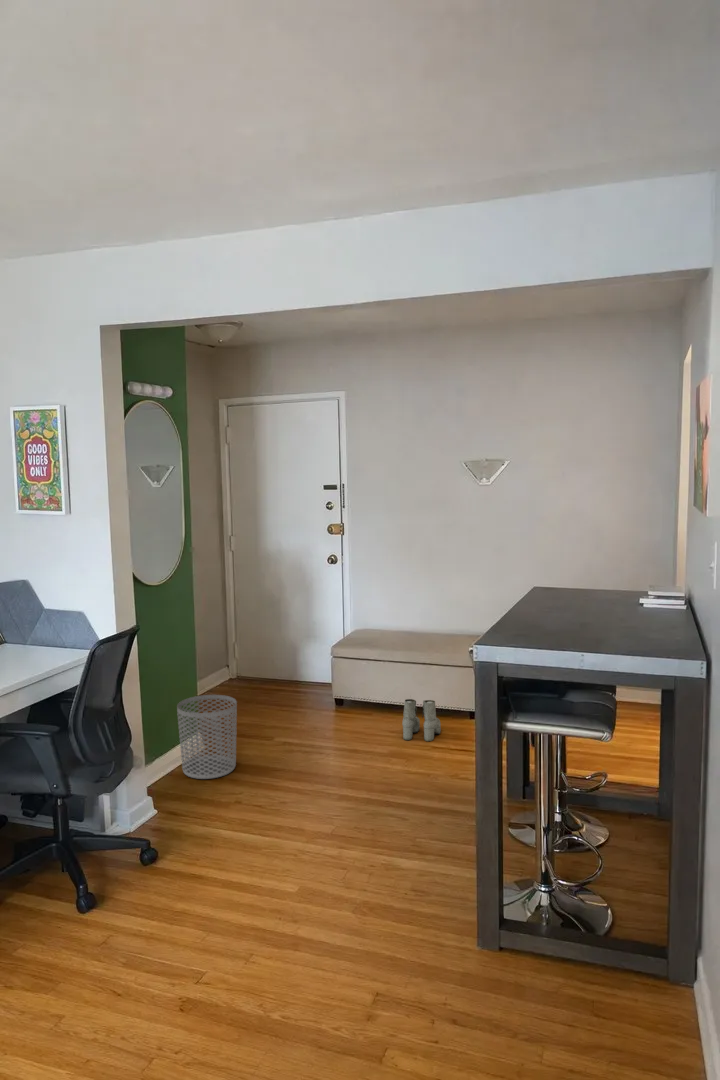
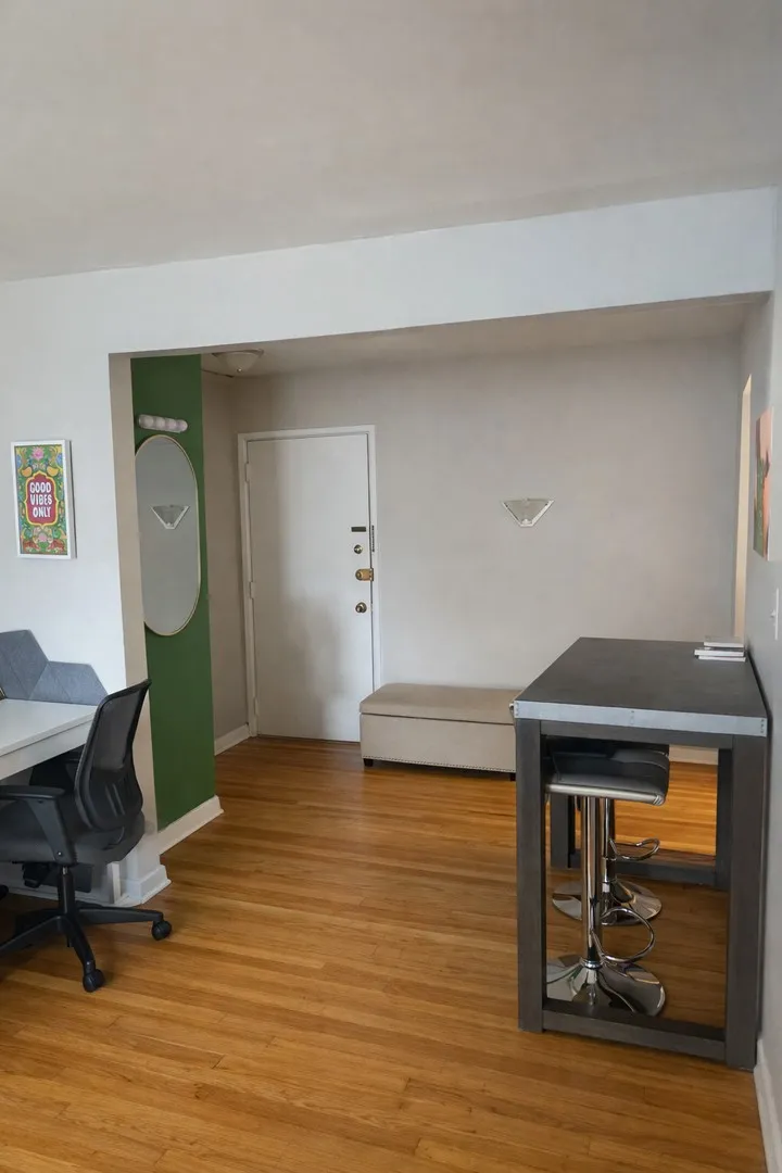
- boots (422, 716)
- waste bin (208, 736)
